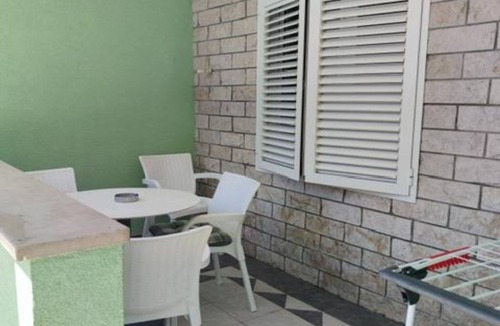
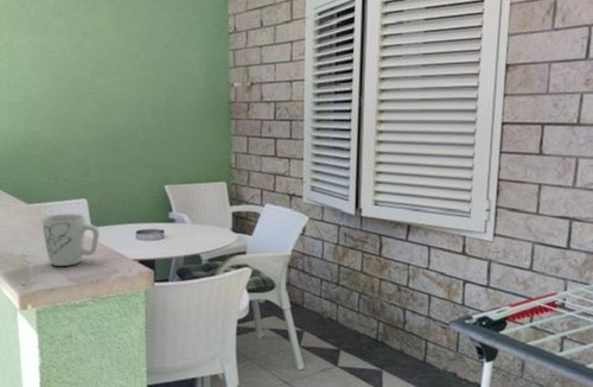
+ mug (71, 240)
